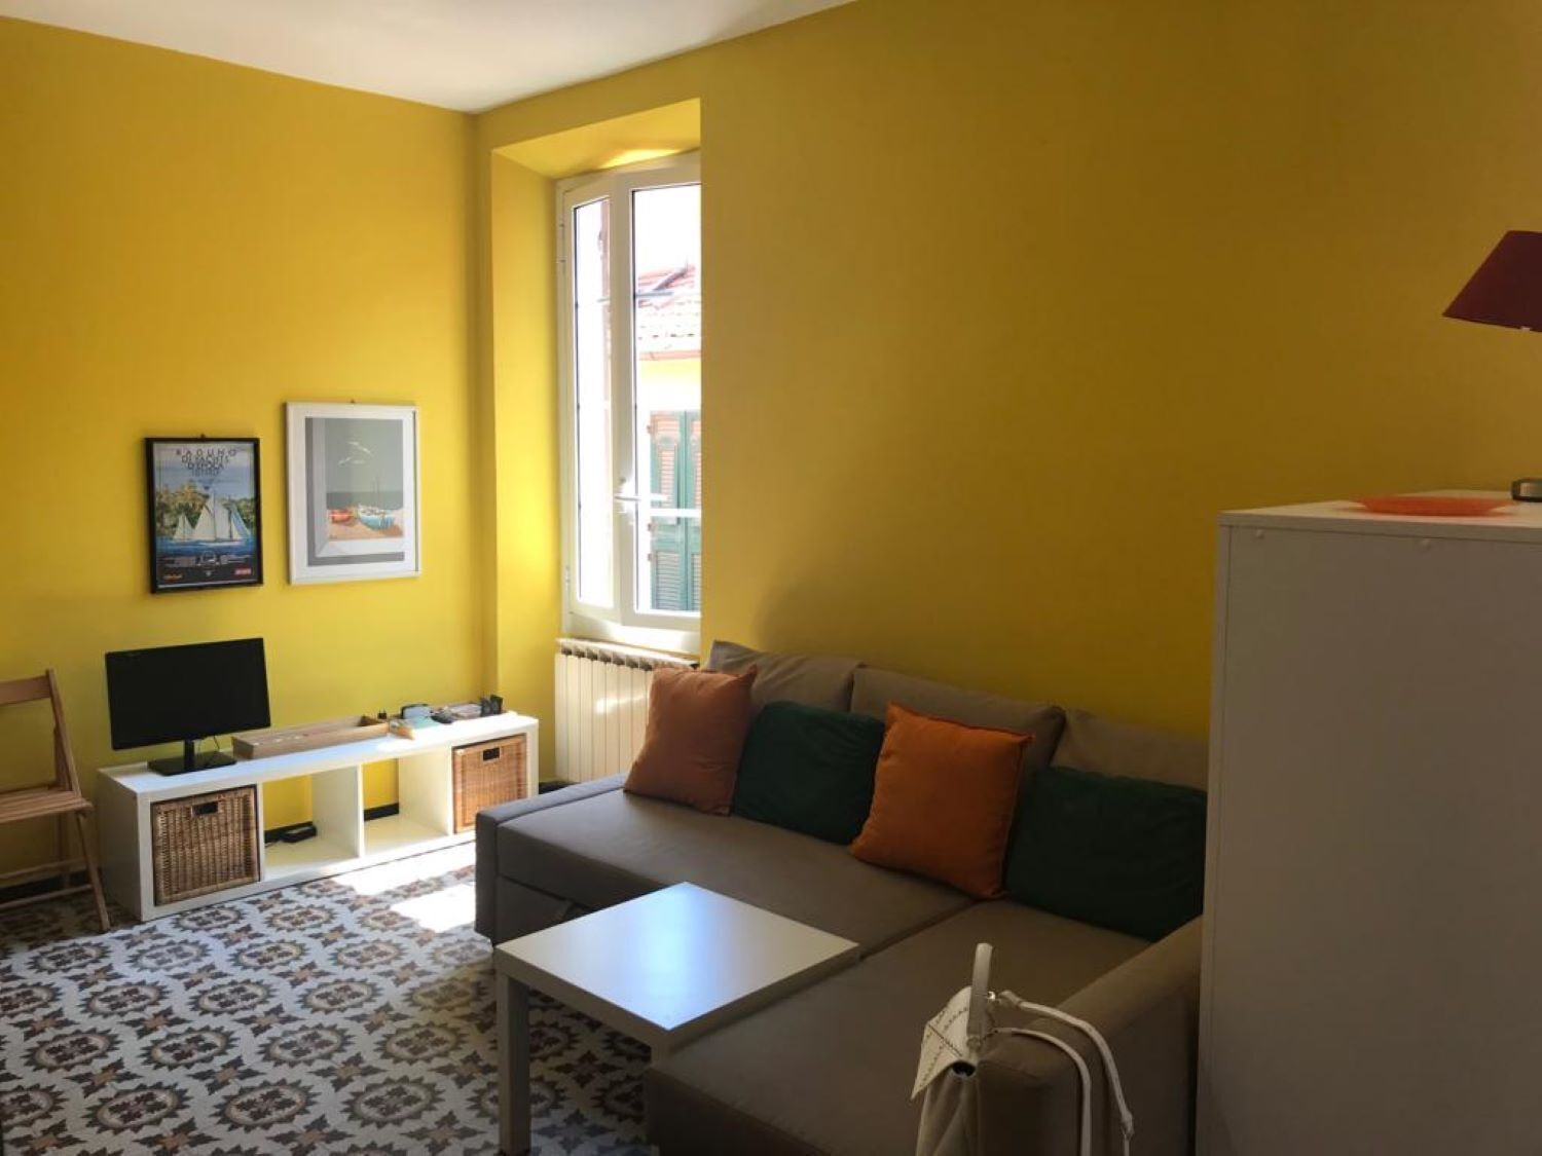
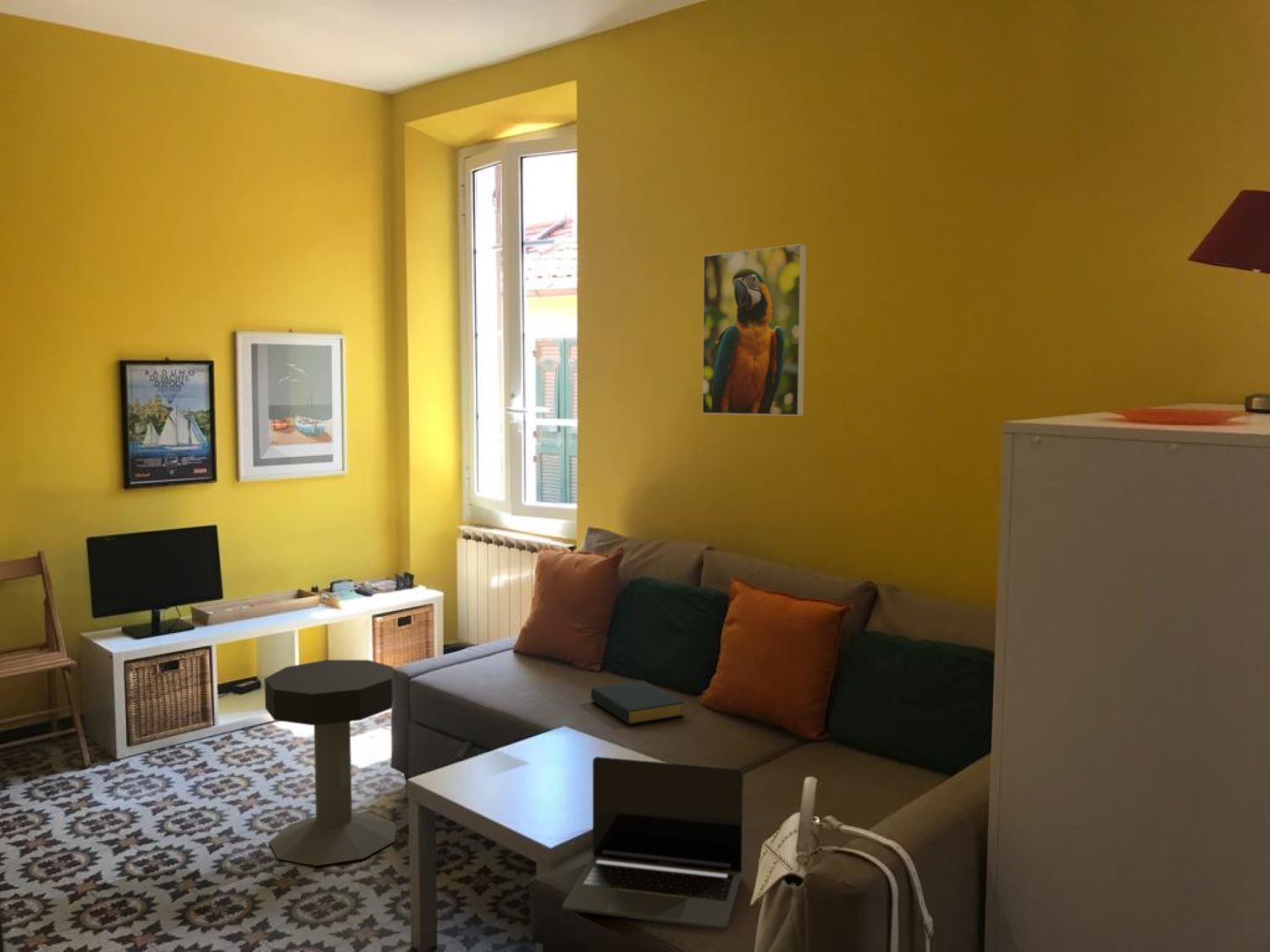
+ side table (334, 757)
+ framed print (751, 333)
+ hardback book (636, 702)
+ laptop (654, 838)
